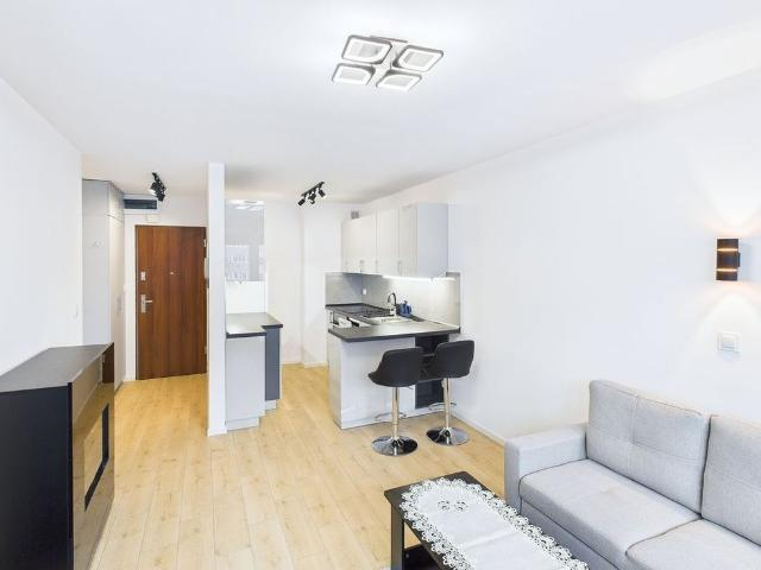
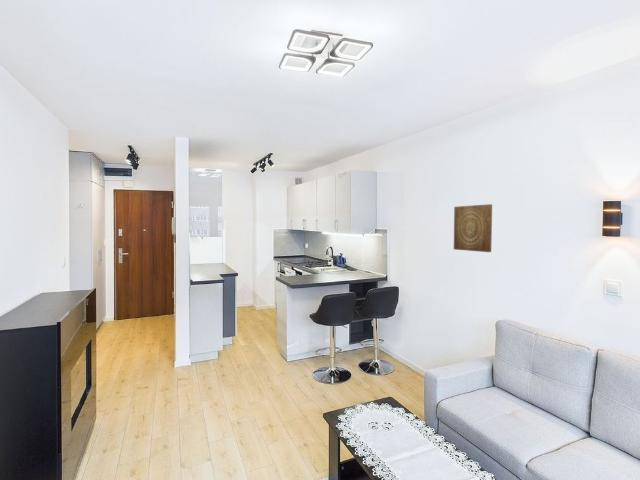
+ wall art (471, 228)
